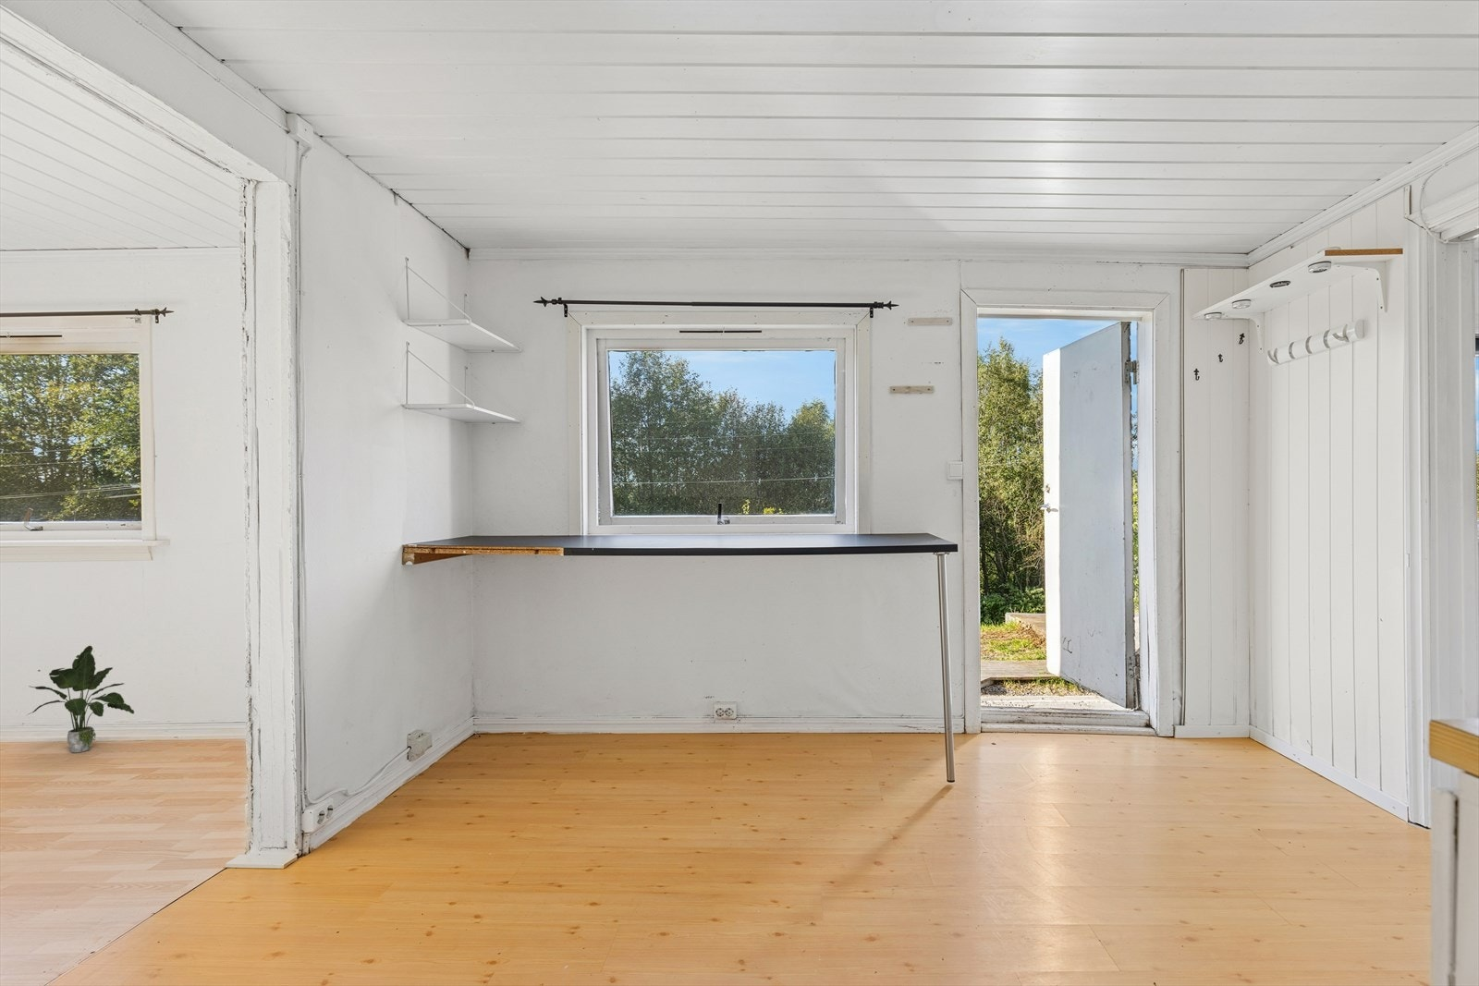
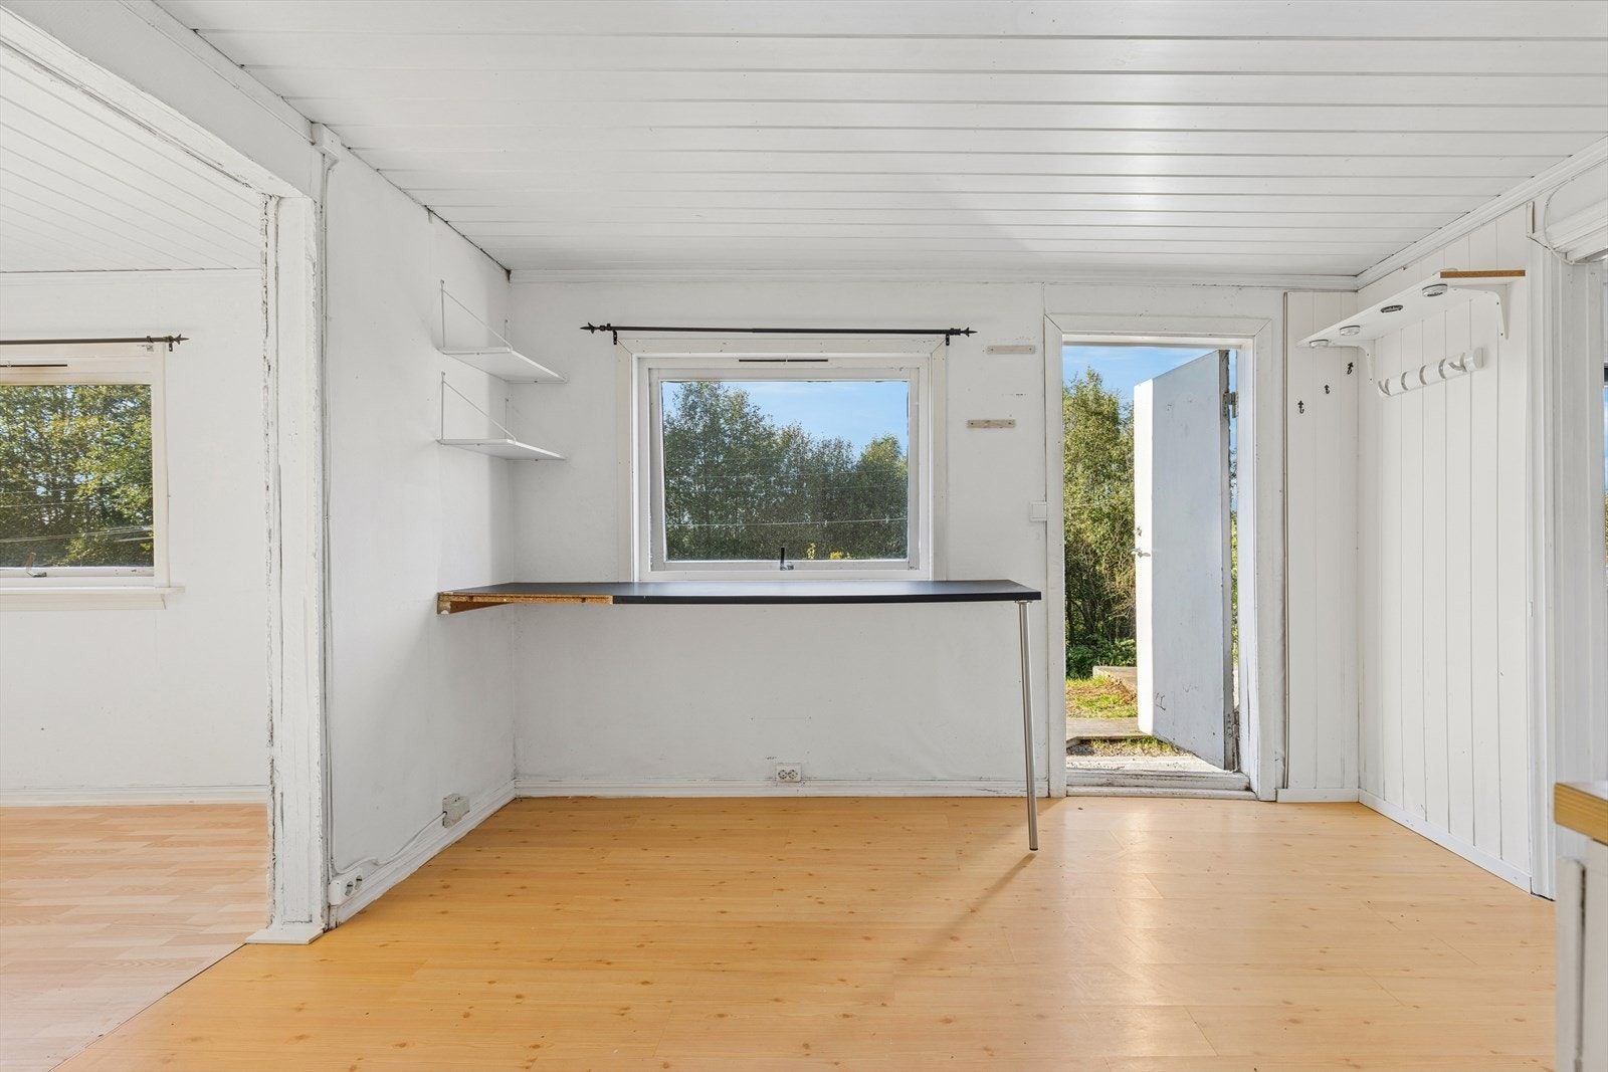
- potted plant (78, 700)
